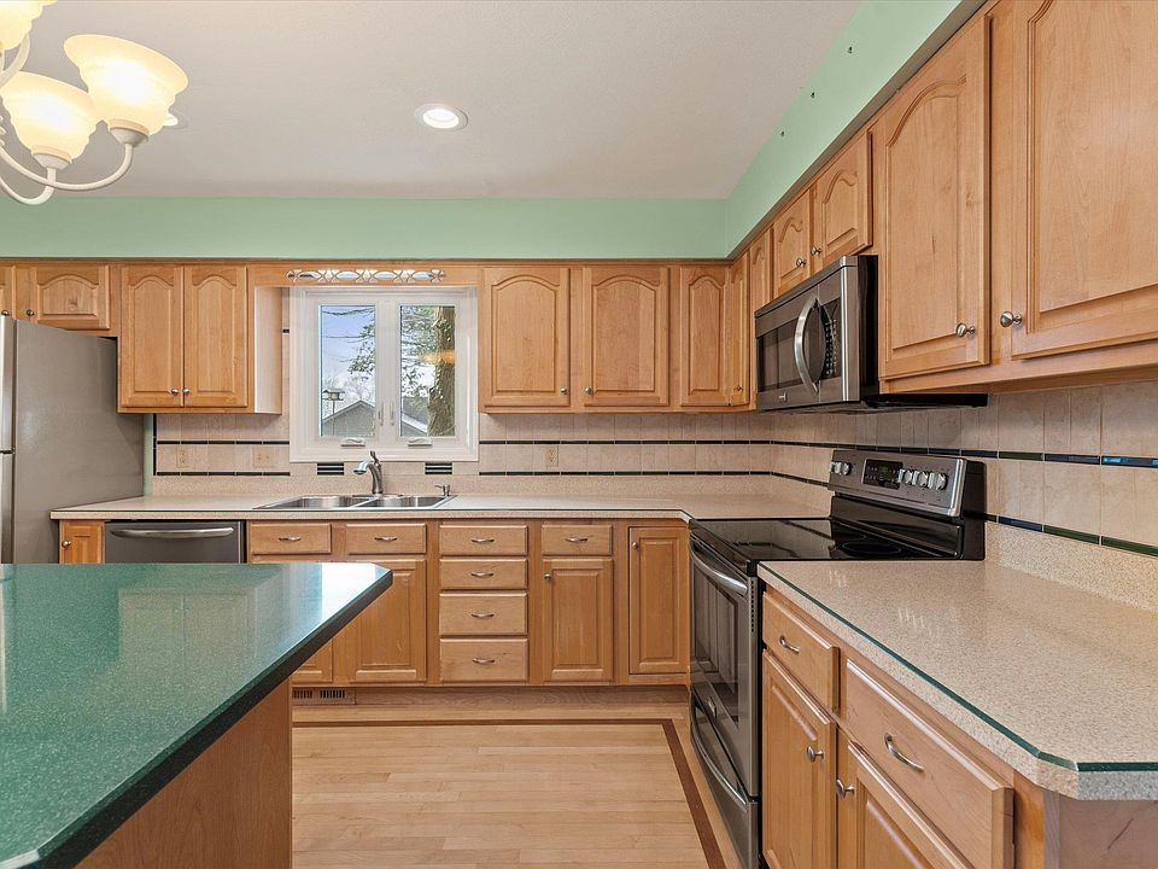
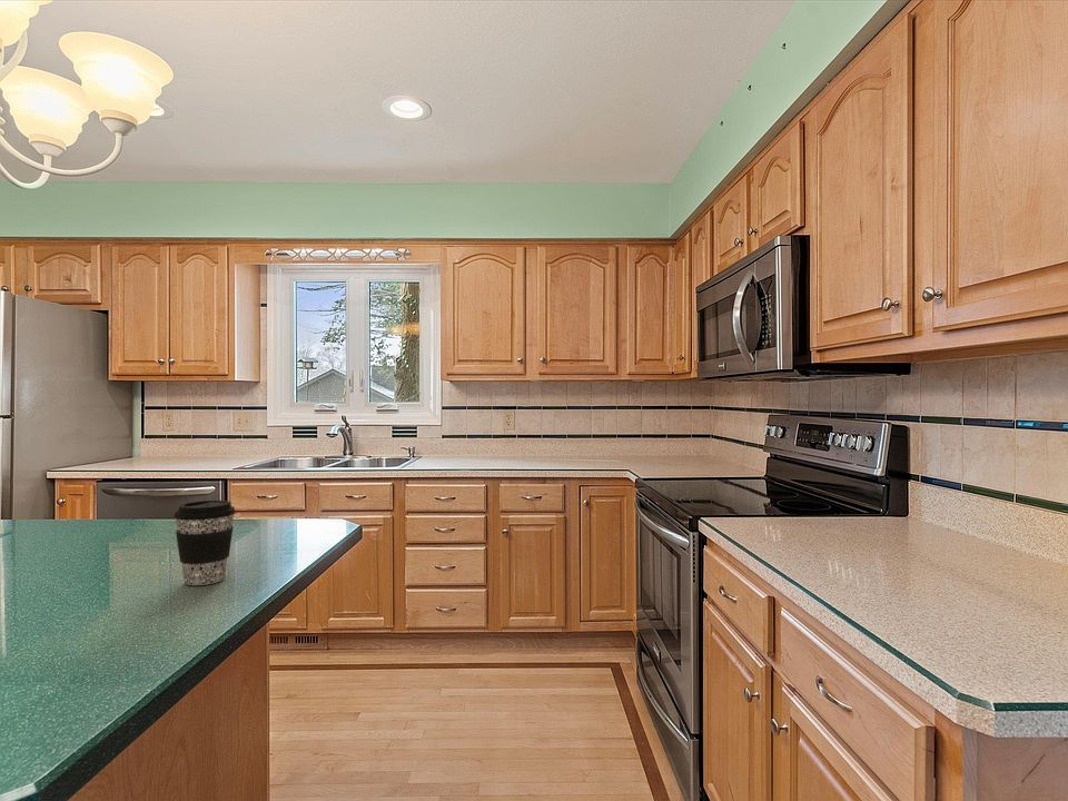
+ coffee cup (205, 542)
